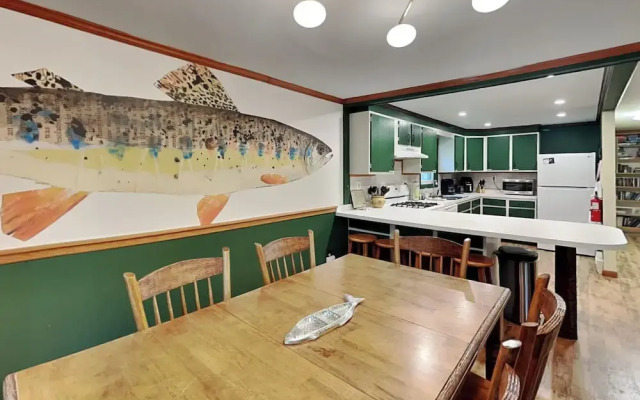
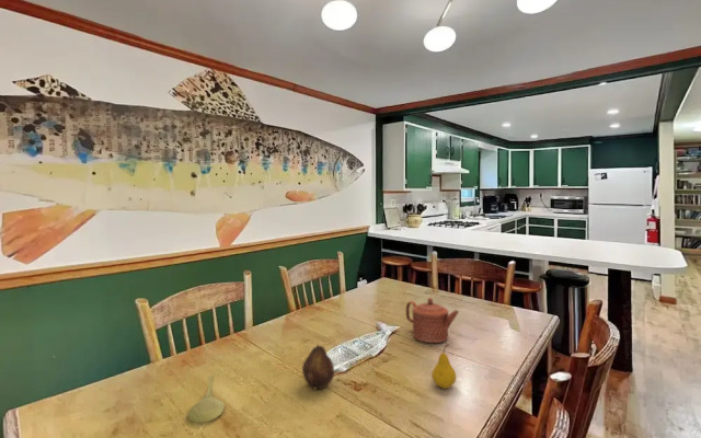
+ fruit (444, 365)
+ fruit (318, 365)
+ spoon (208, 394)
+ teapot (430, 316)
